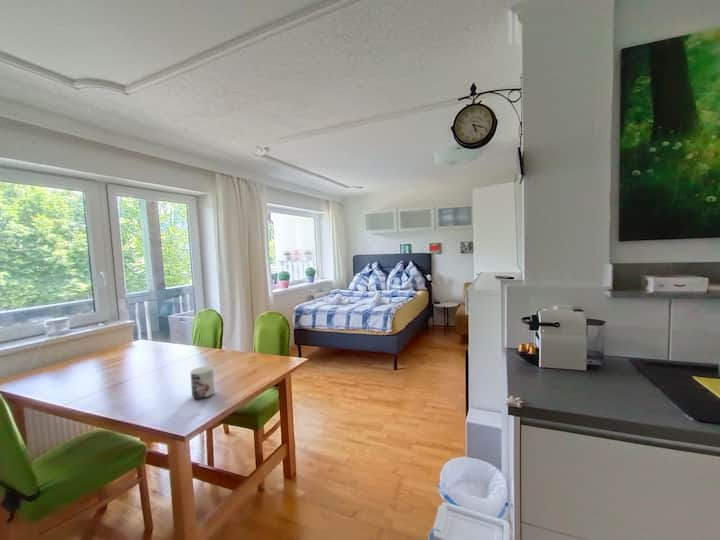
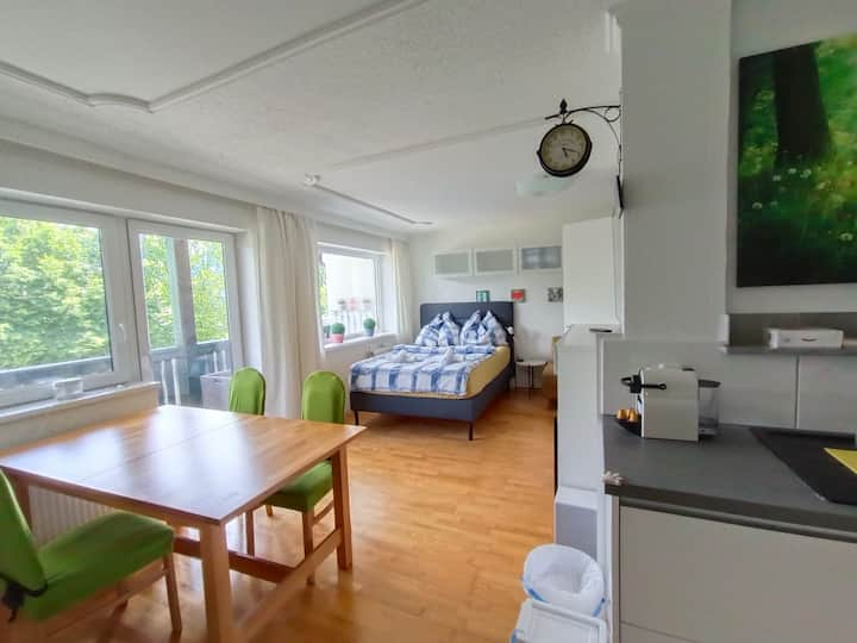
- mug (200, 382)
